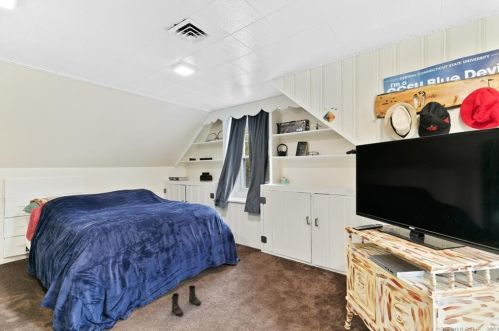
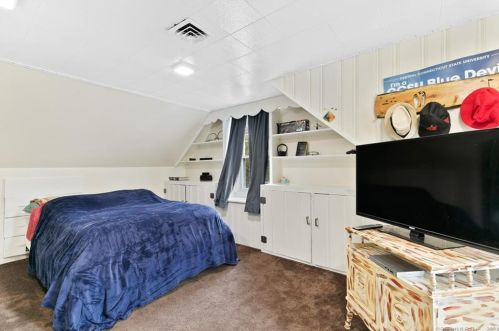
- boots (189, 299)
